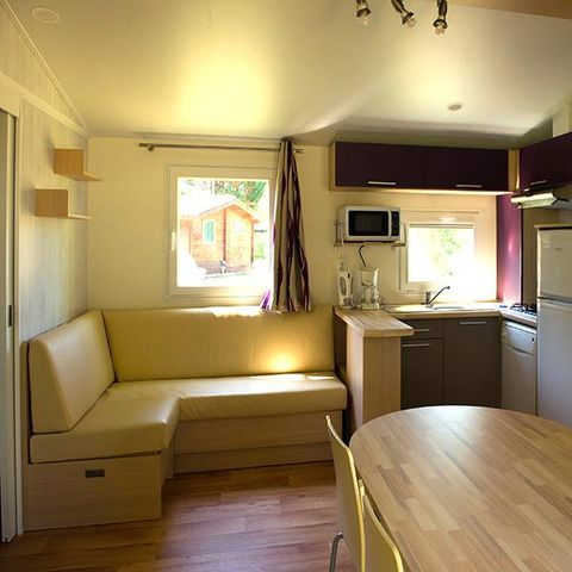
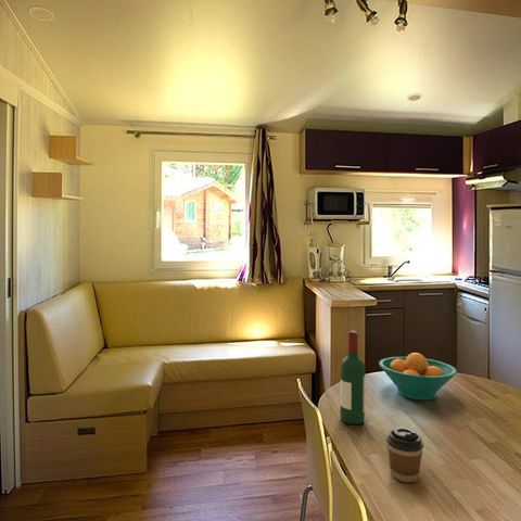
+ fruit bowl (416, 373)
+ wine bottle (352, 376)
+ coffee cup (404, 452)
